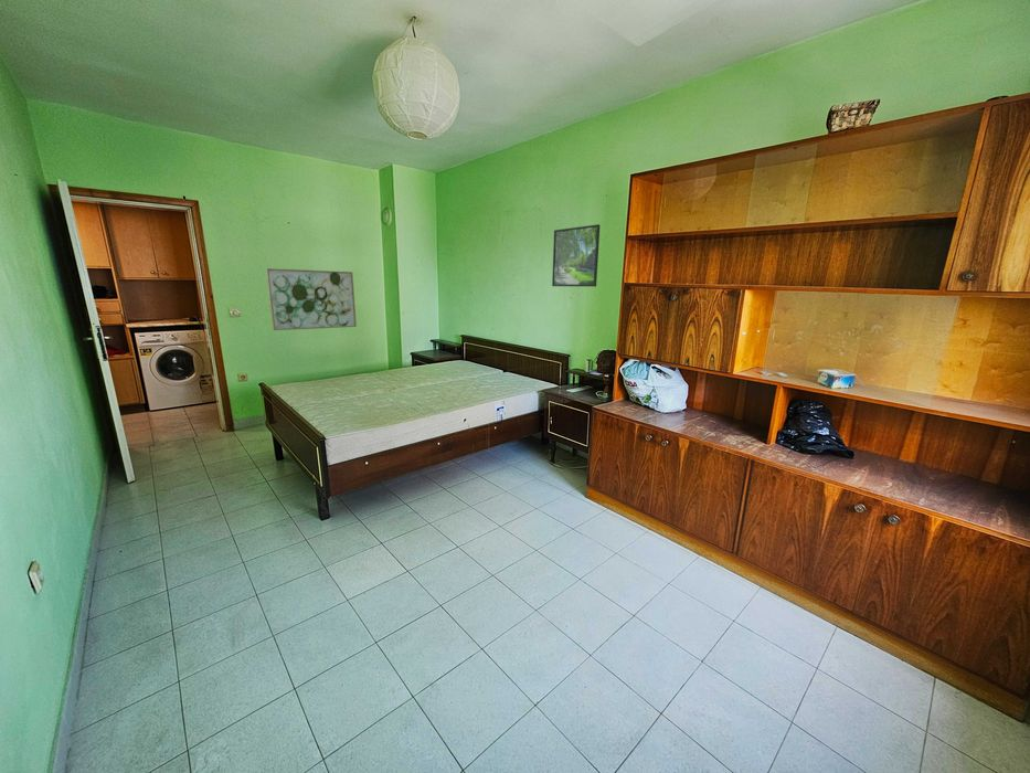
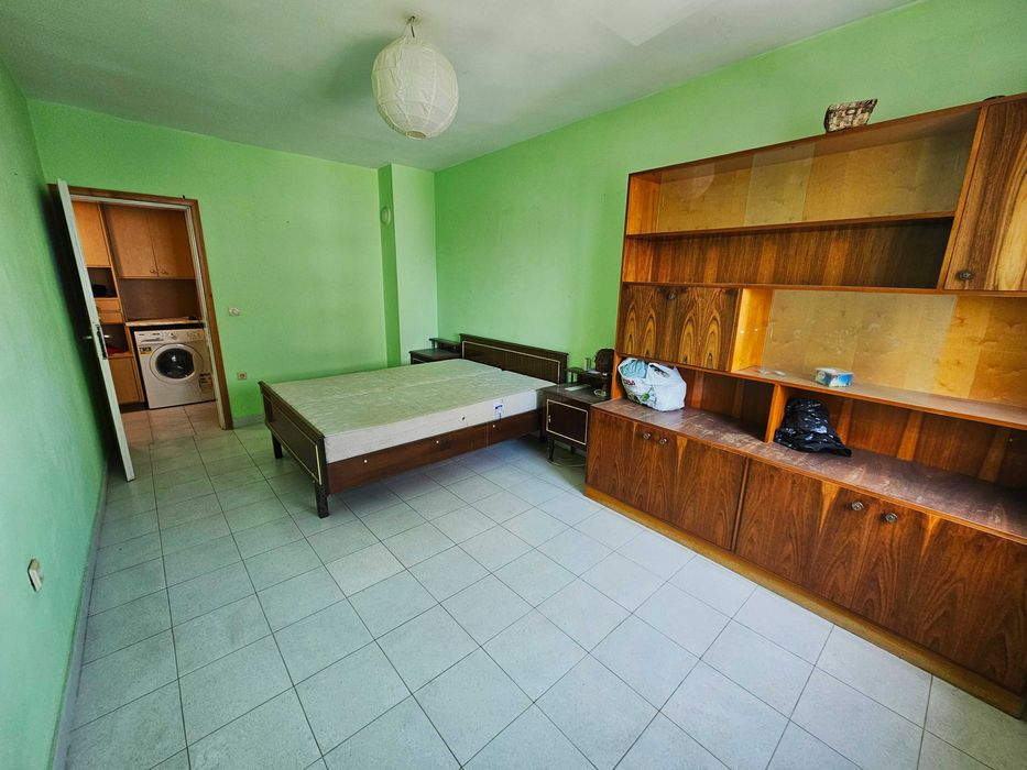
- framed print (574, 257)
- wall art (315, 299)
